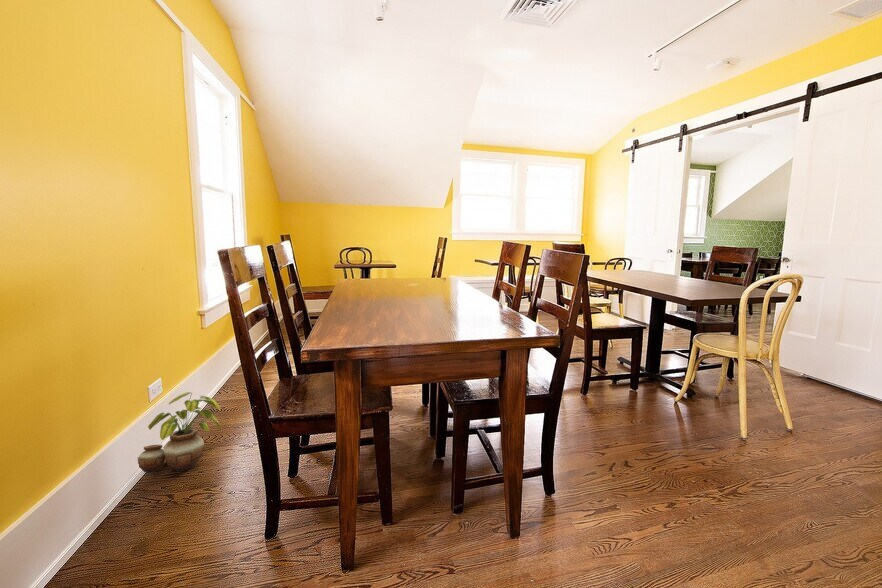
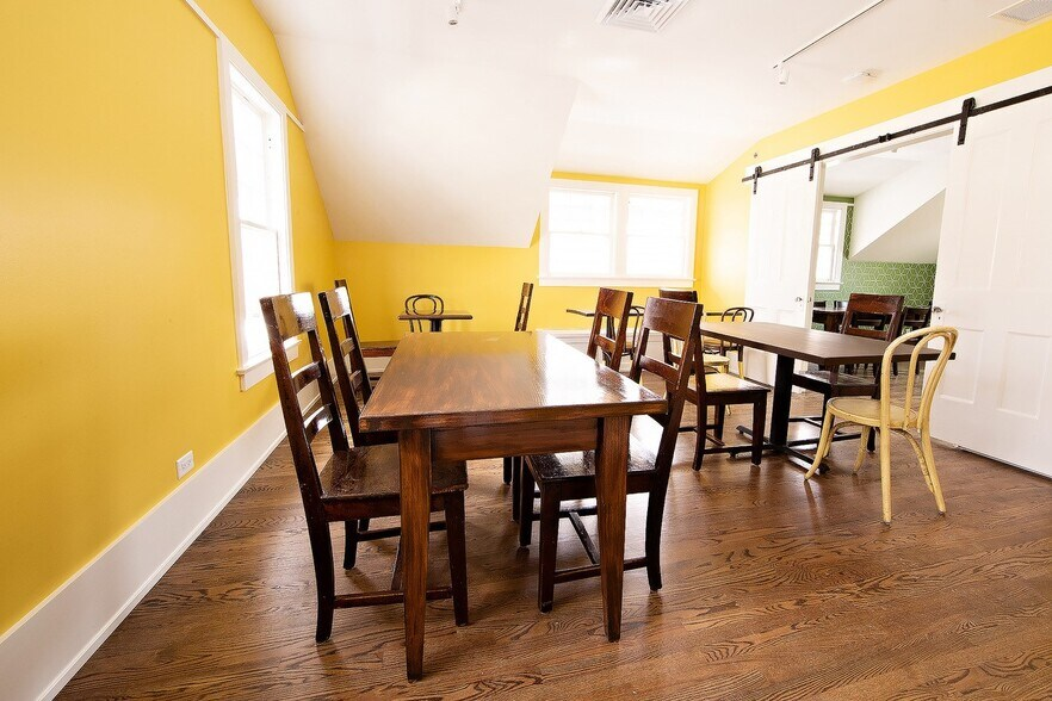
- potted plant (183, 429)
